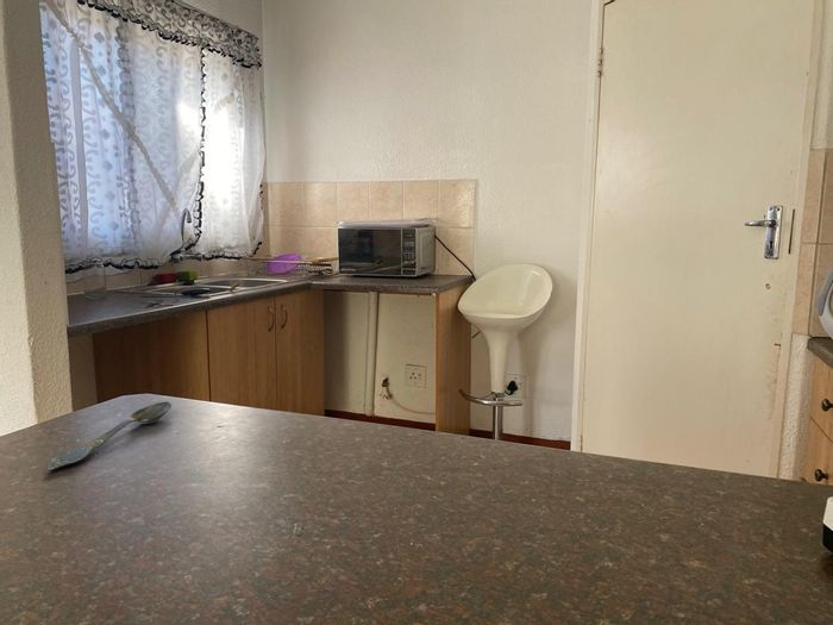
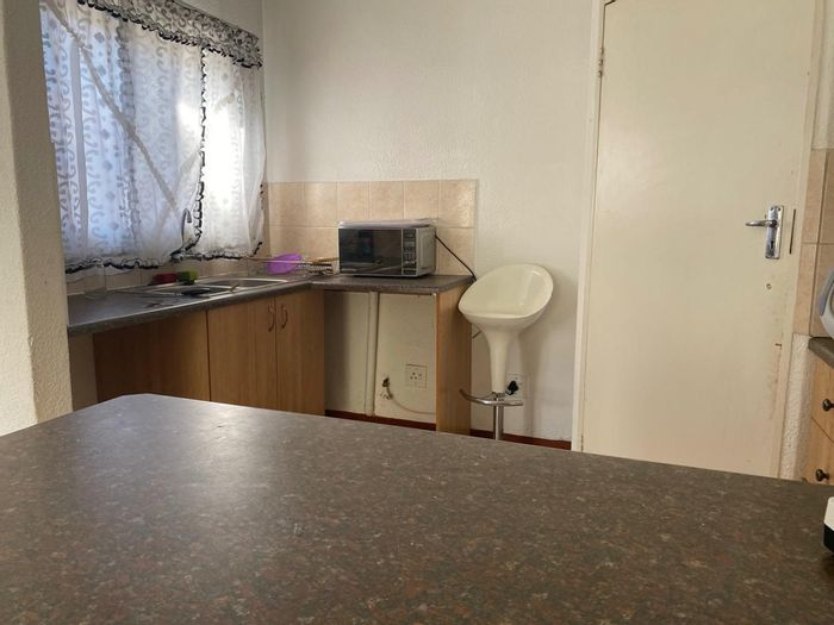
- spoon (117, 431)
